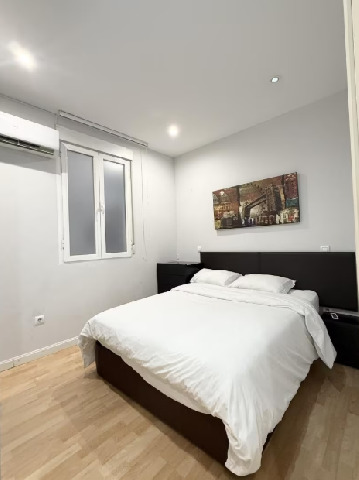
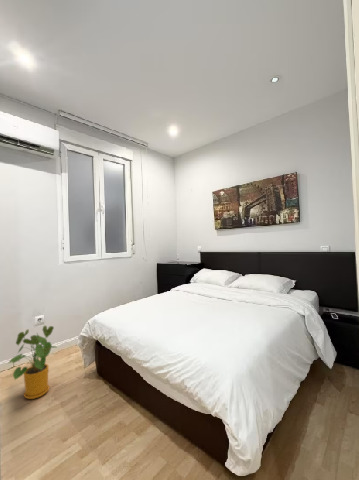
+ house plant (33, 363)
